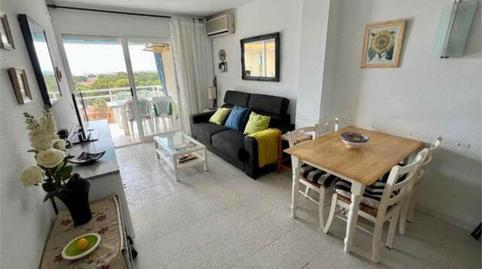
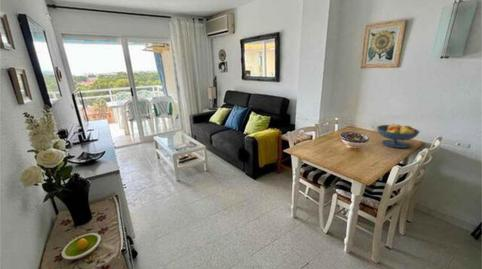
+ fruit bowl (396, 134)
